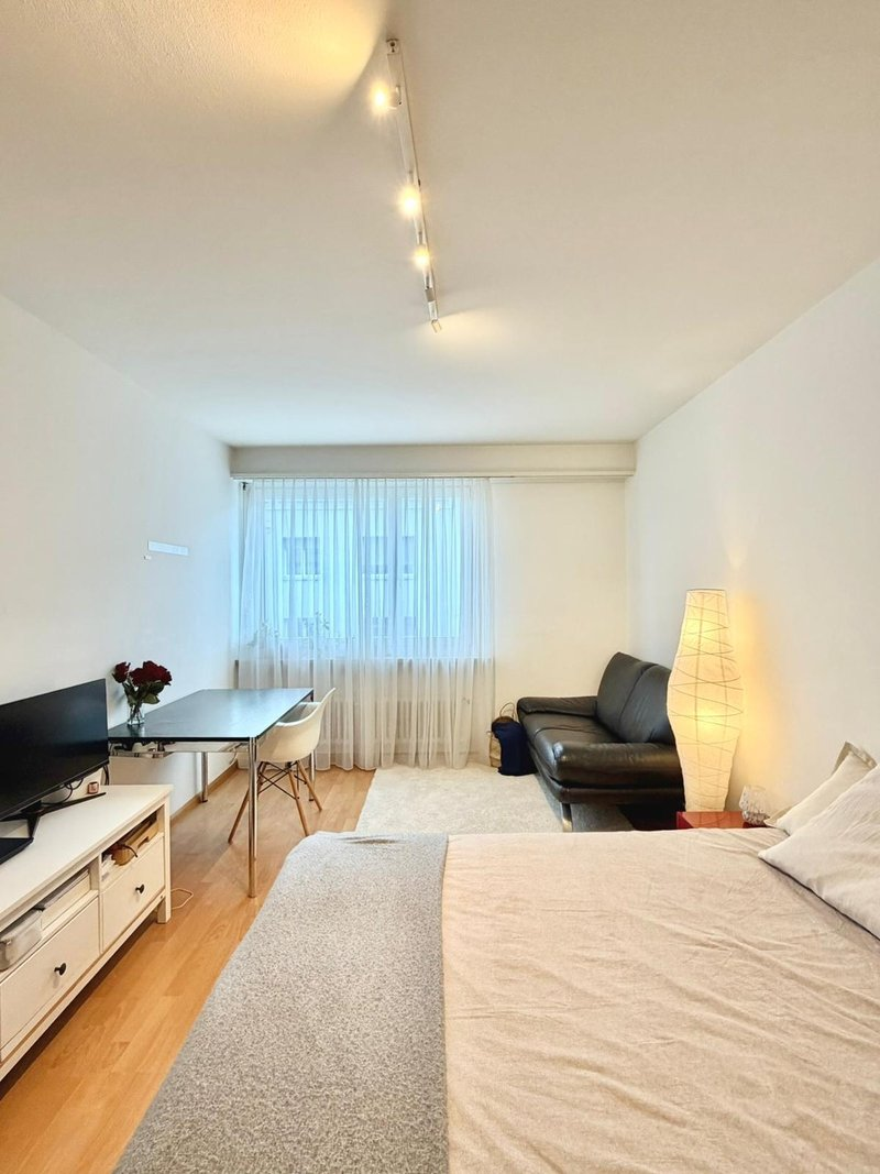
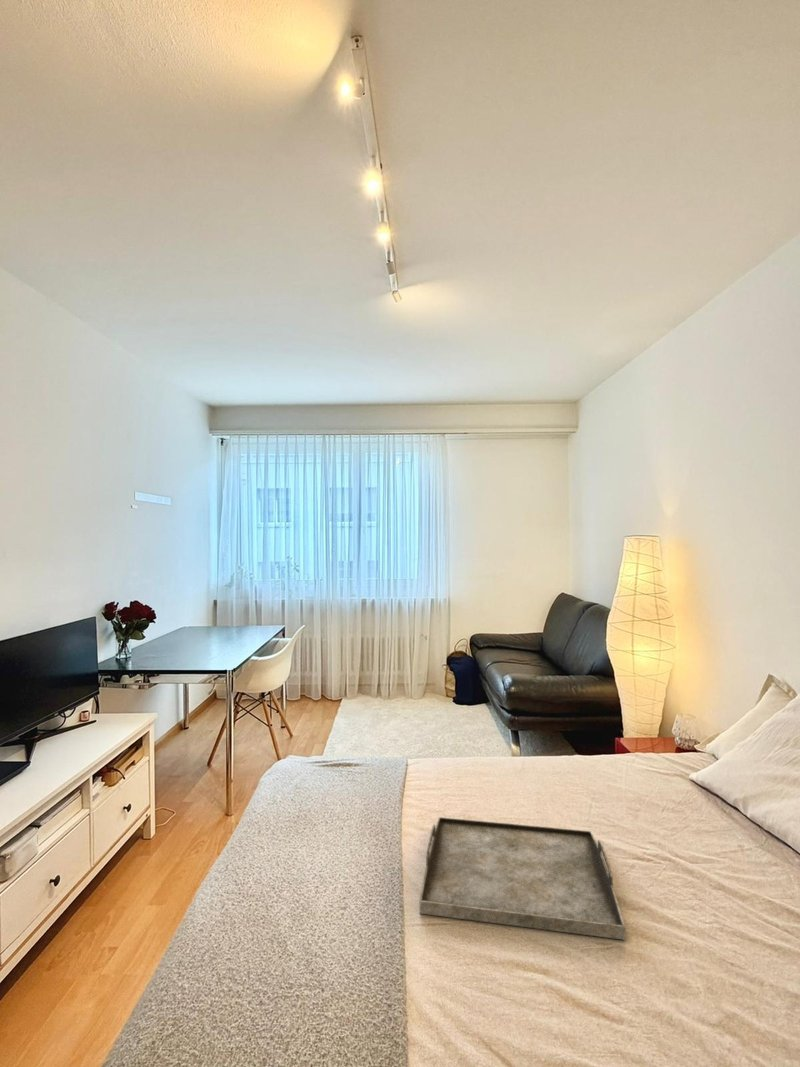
+ serving tray (515, 857)
